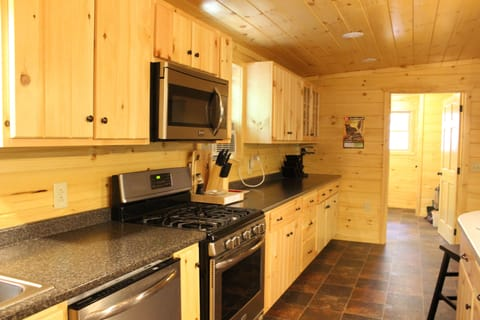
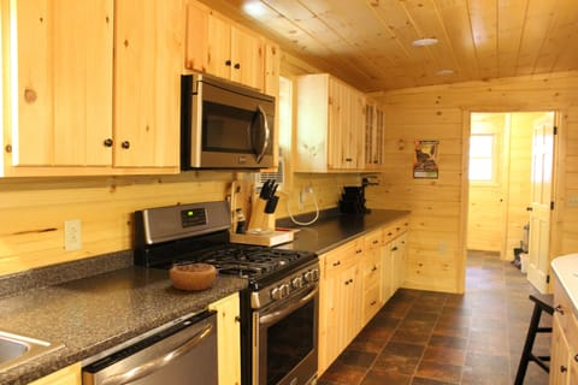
+ pastry (193, 276)
